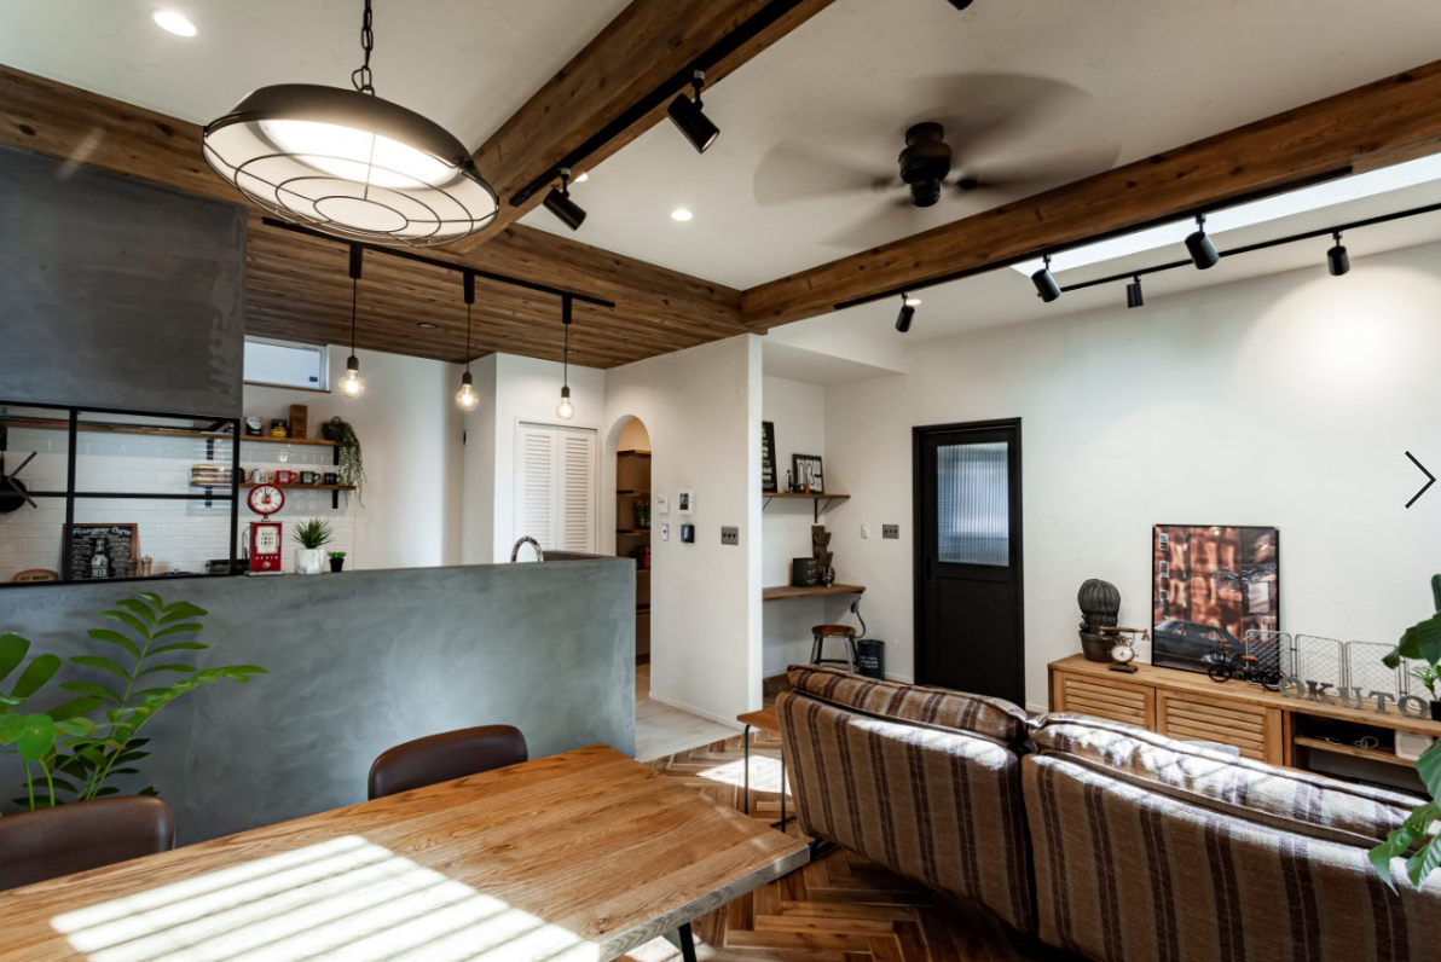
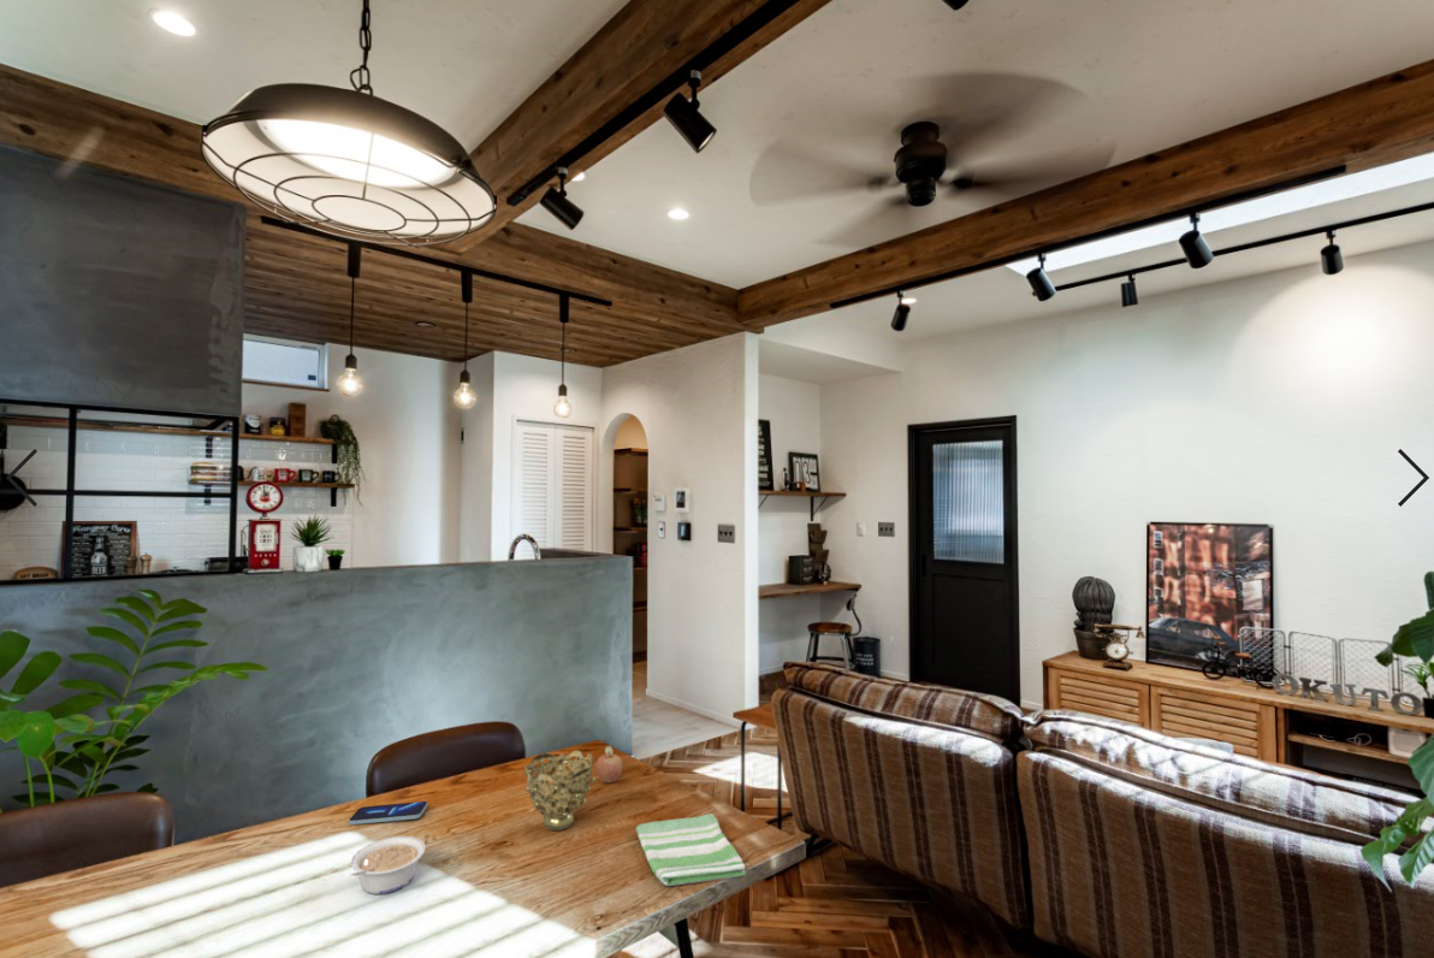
+ decorative bowl (558, 792)
+ legume (387, 865)
+ fruit (609, 764)
+ smartphone (389, 812)
+ dish towel (688, 846)
